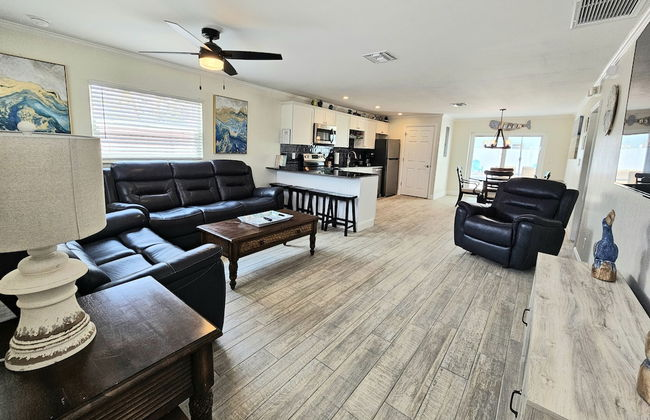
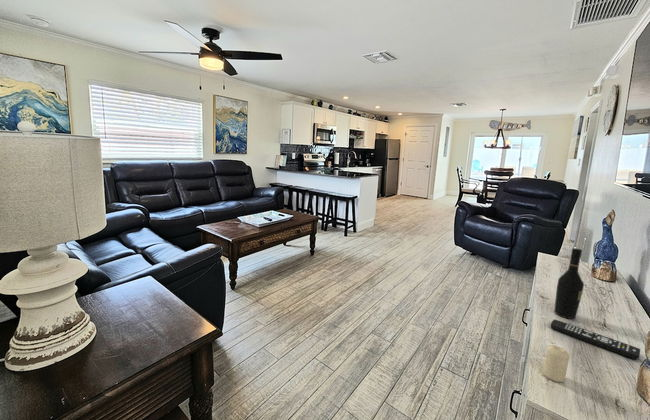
+ wine bottle (570, 282)
+ candle (556, 362)
+ remote control (592, 338)
